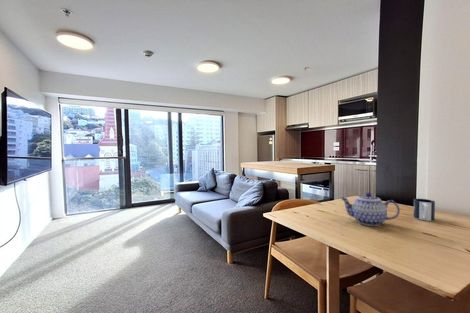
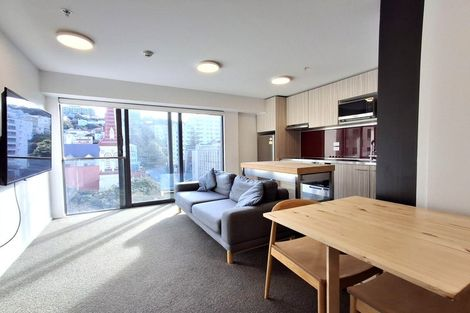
- mug (424, 210)
- teapot (368, 207)
